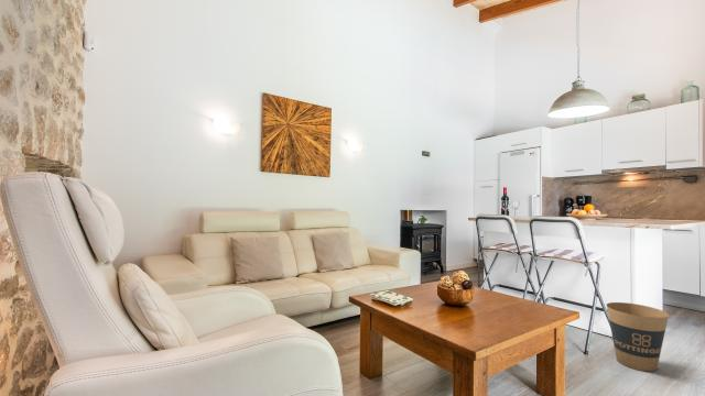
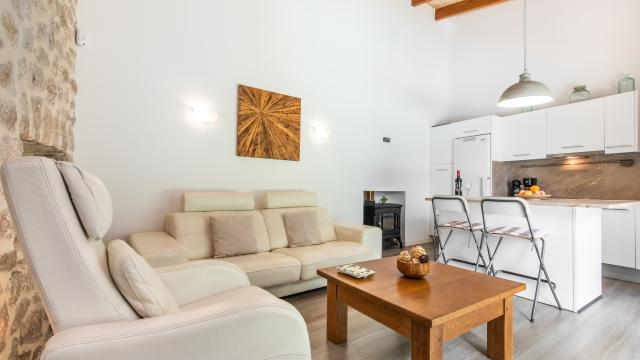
- trash can (636, 336)
